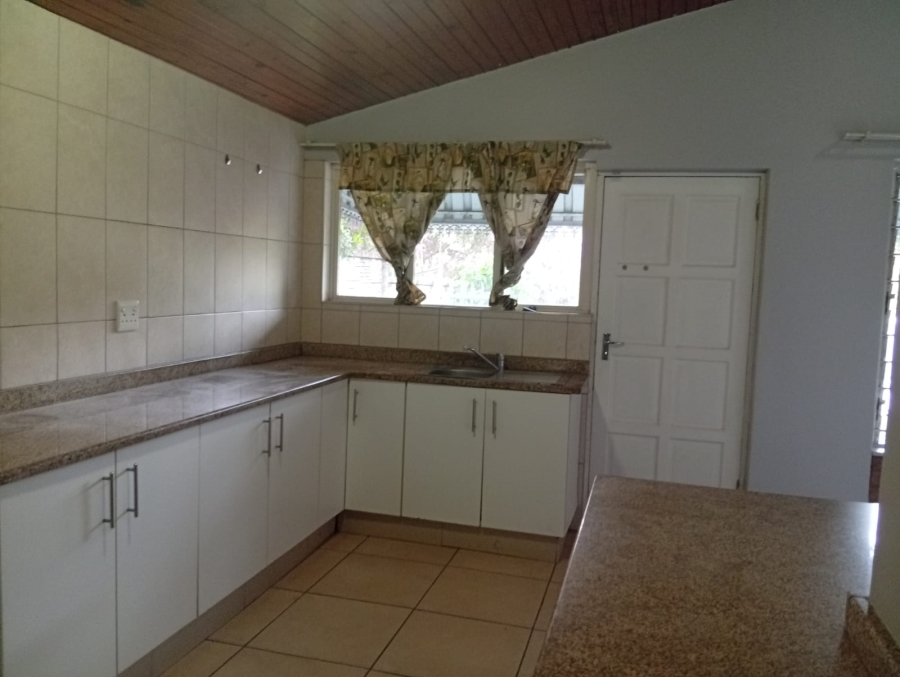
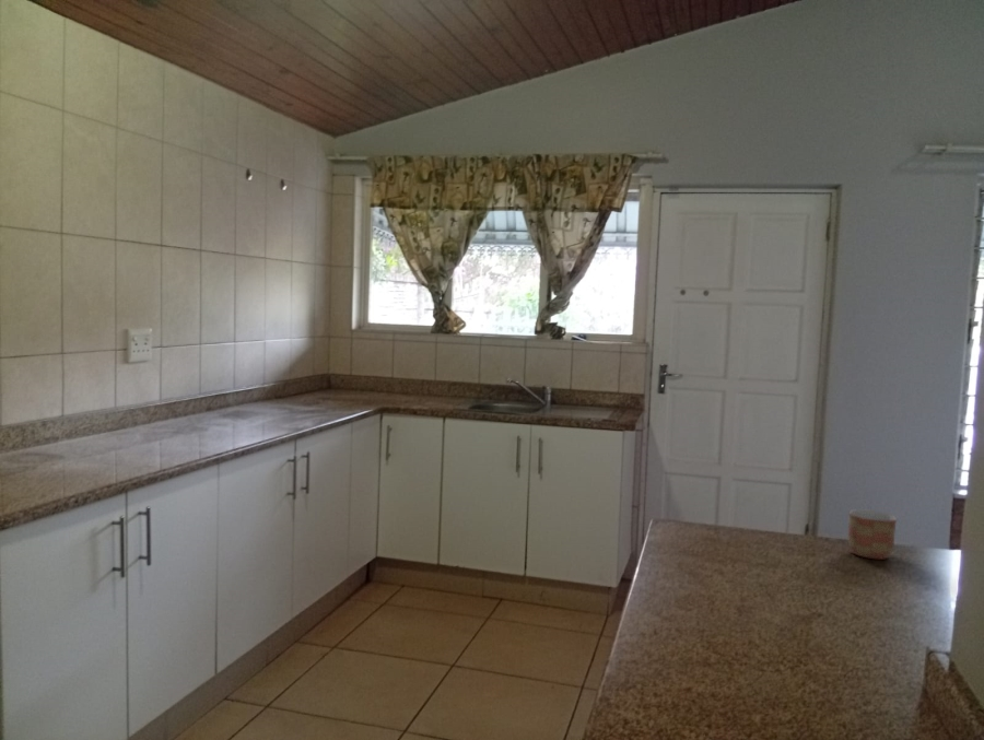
+ mug (870, 532)
